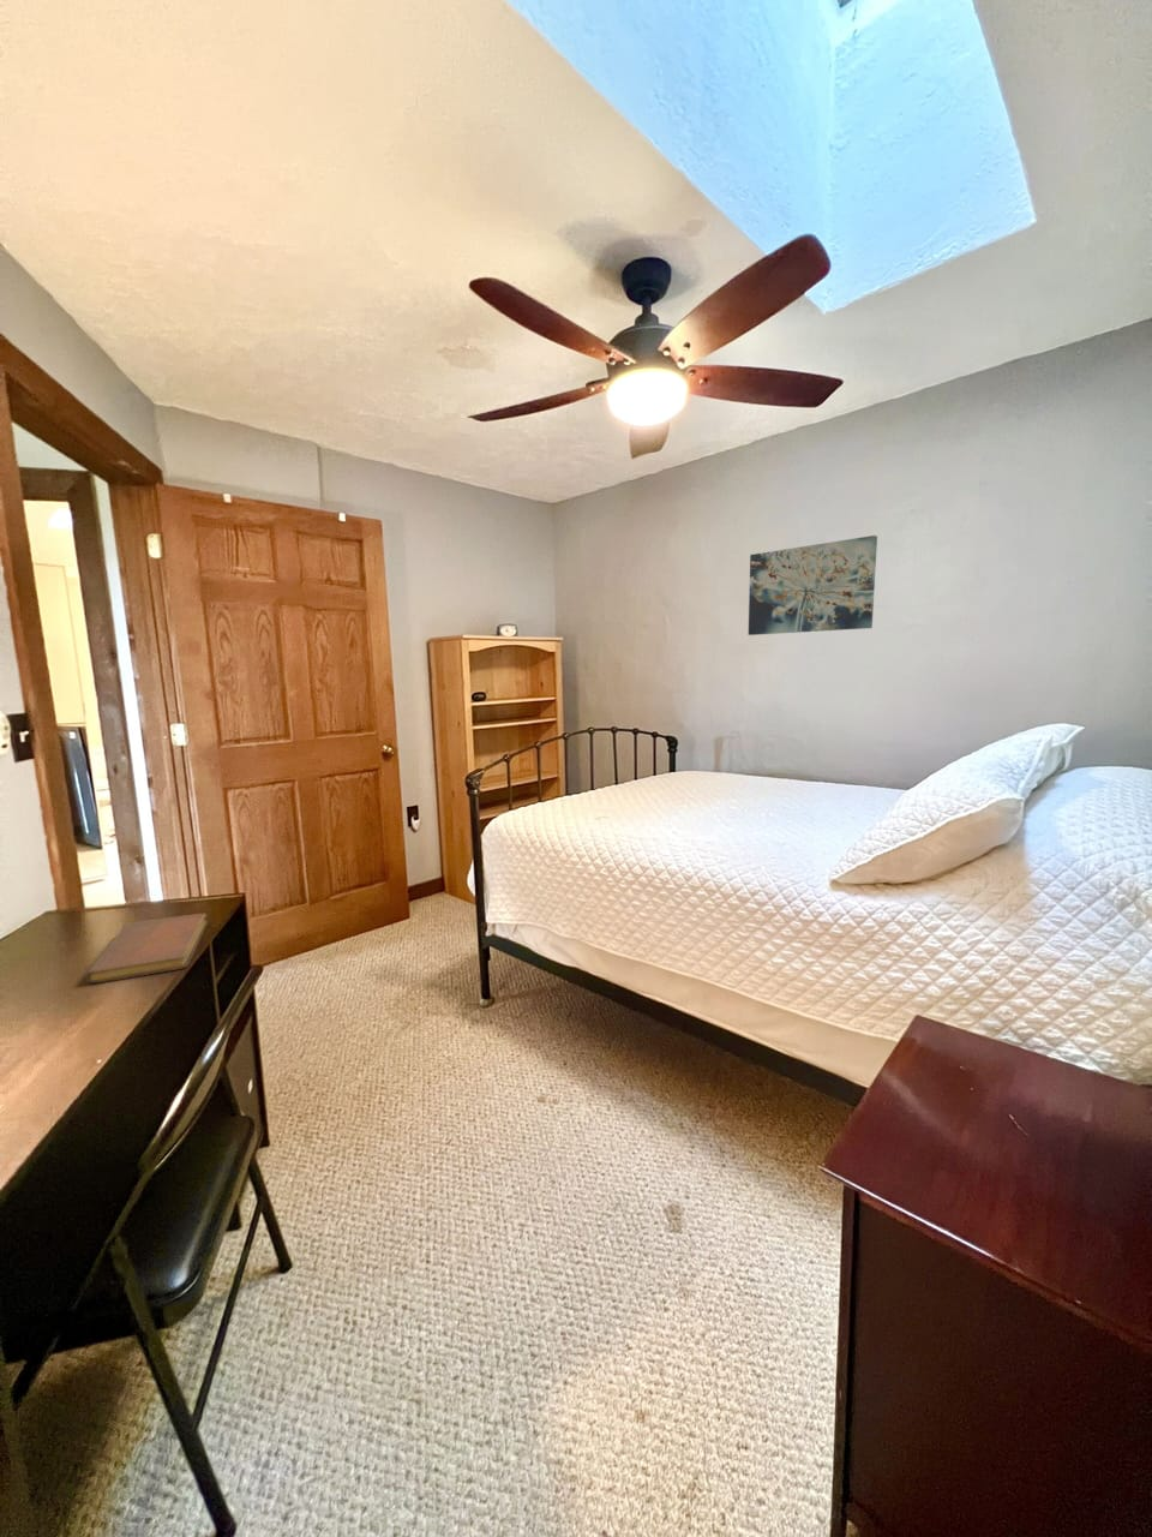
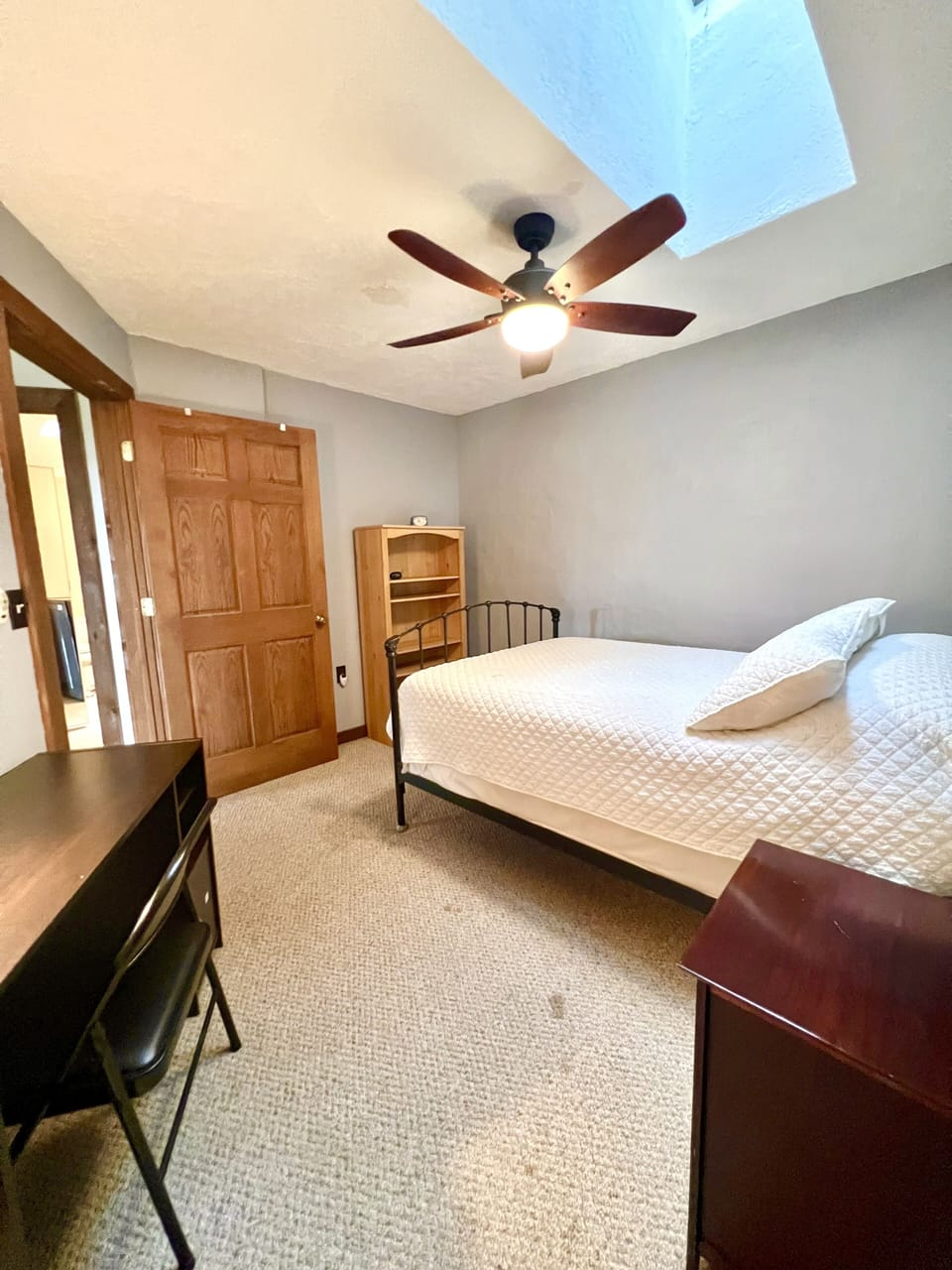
- wall art (807, 588)
- notebook (152, 944)
